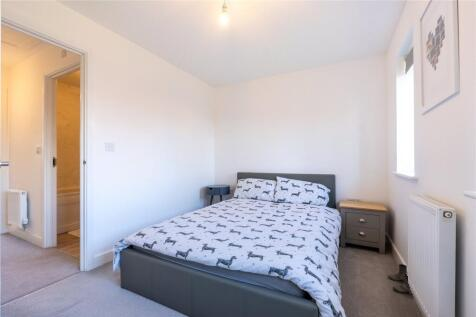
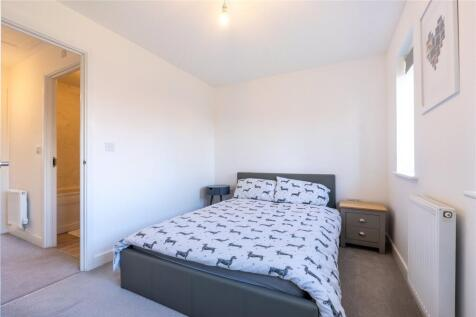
- boots (400, 277)
